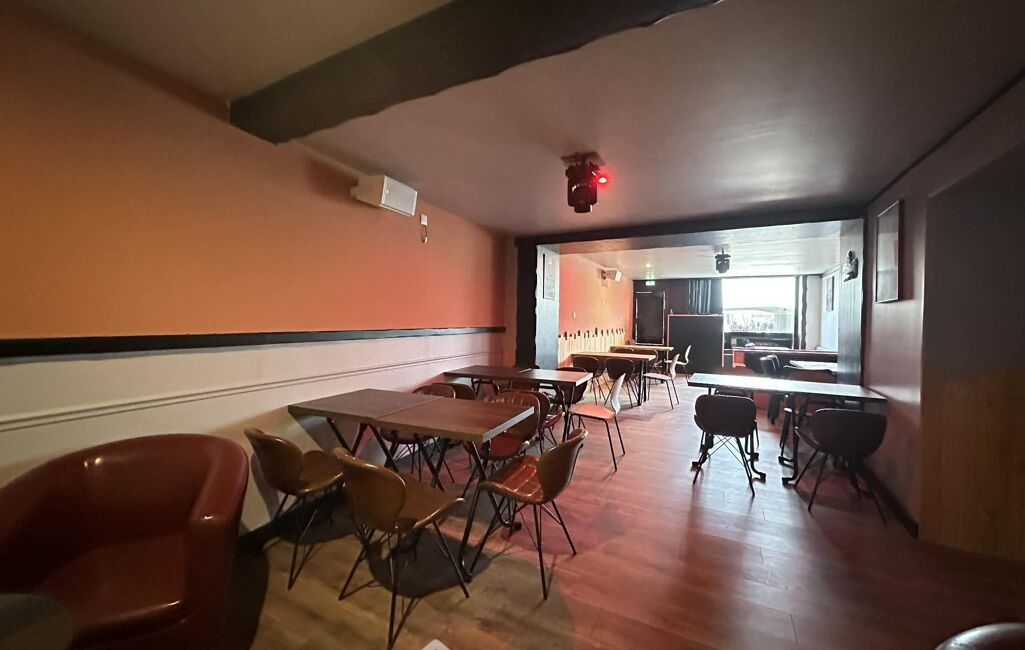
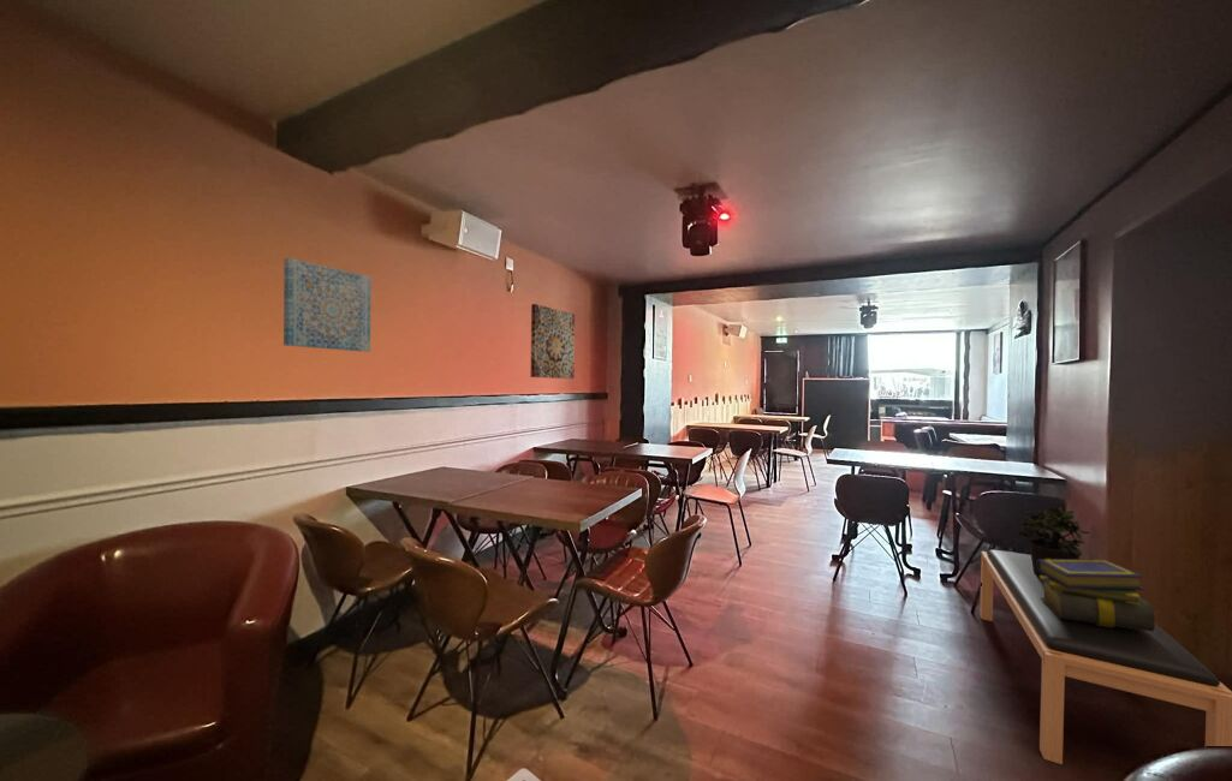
+ bench (1070, 638)
+ wall art (553, 344)
+ stack of books (1090, 590)
+ wall art (331, 308)
+ potted plant (1053, 539)
